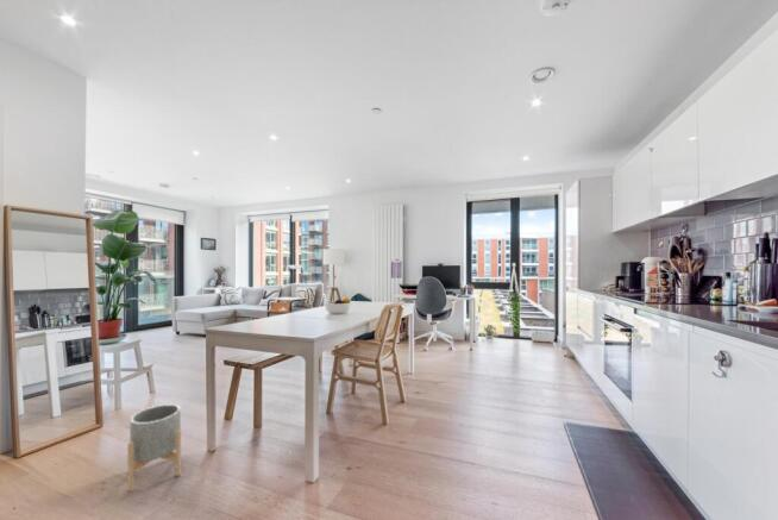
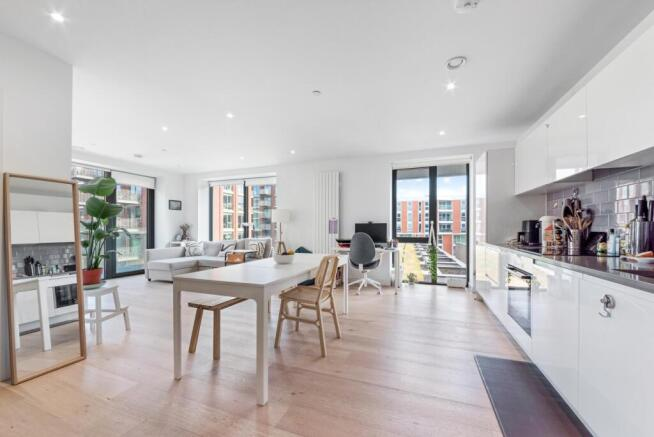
- planter (156, 441)
